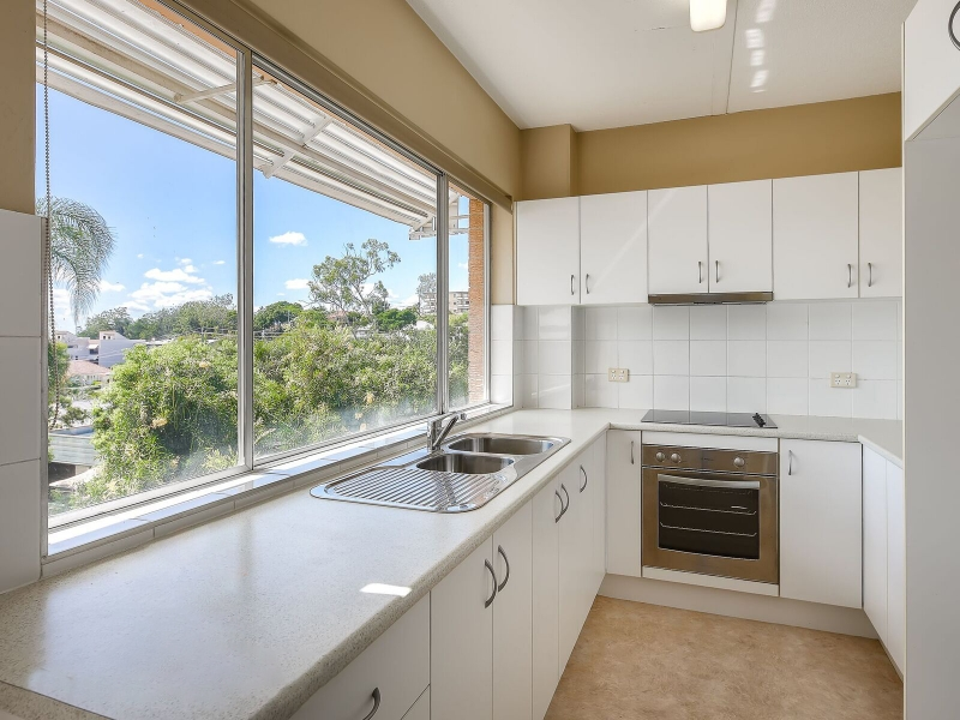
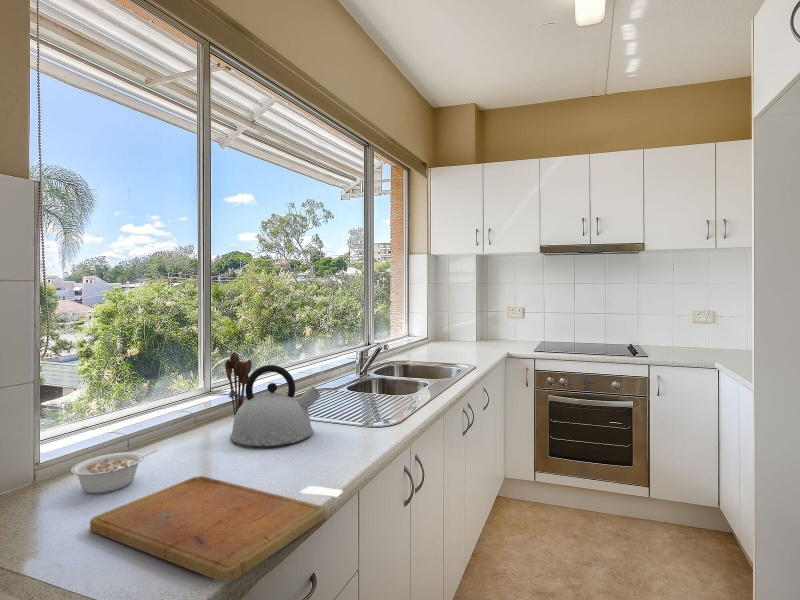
+ kettle (276, 399)
+ cutting board (210, 518)
+ utensil holder (238, 384)
+ legume (111, 470)
